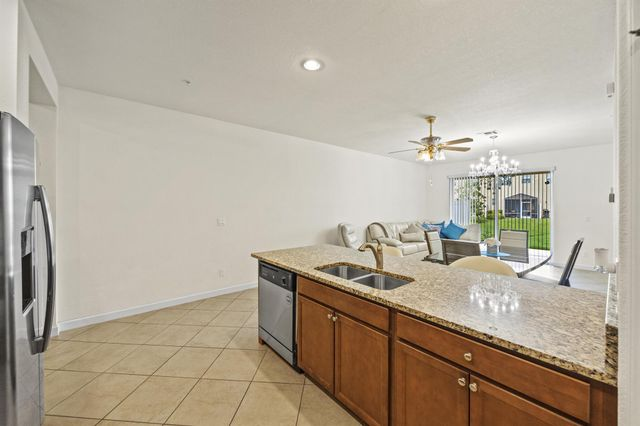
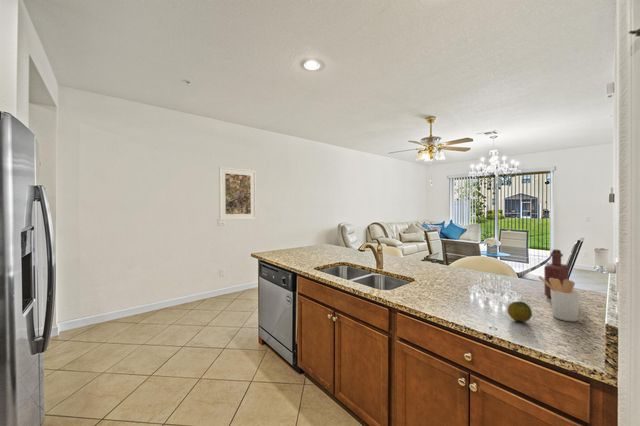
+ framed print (238, 194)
+ utensil holder (557, 296)
+ bottle (556, 272)
+ fruit (519, 311)
